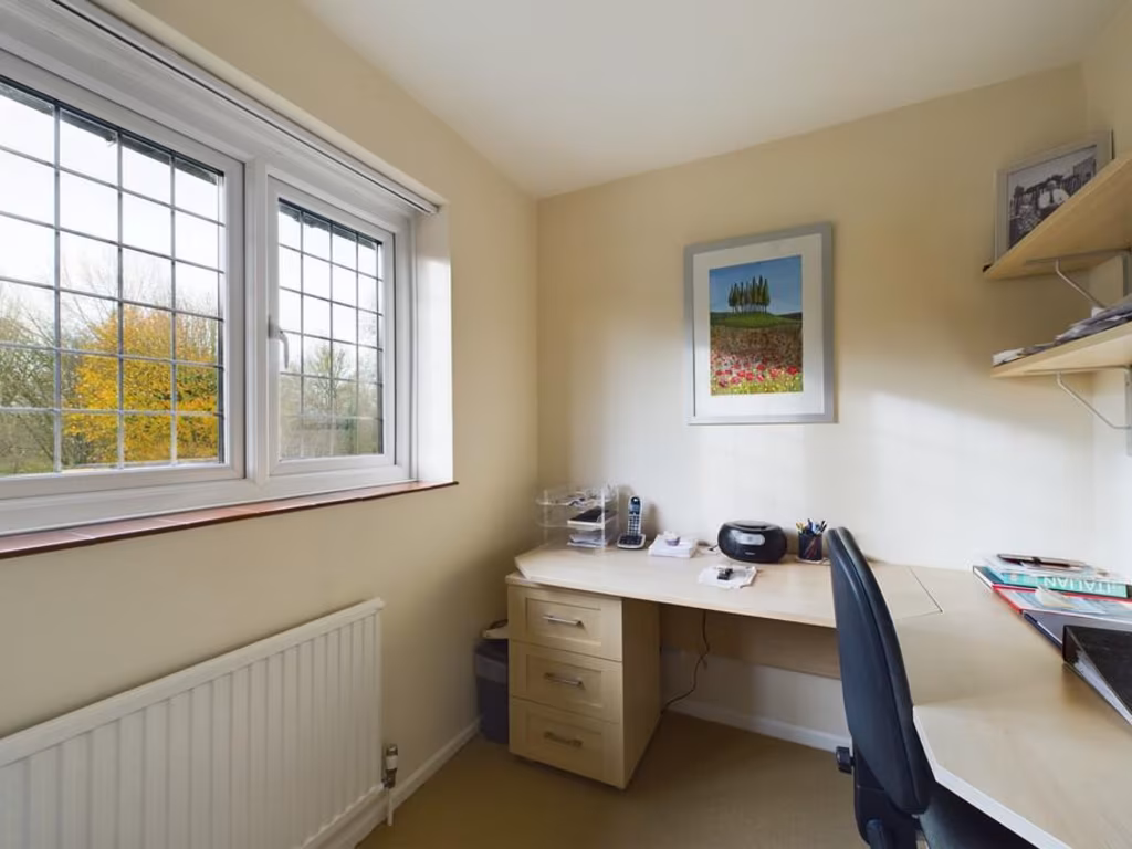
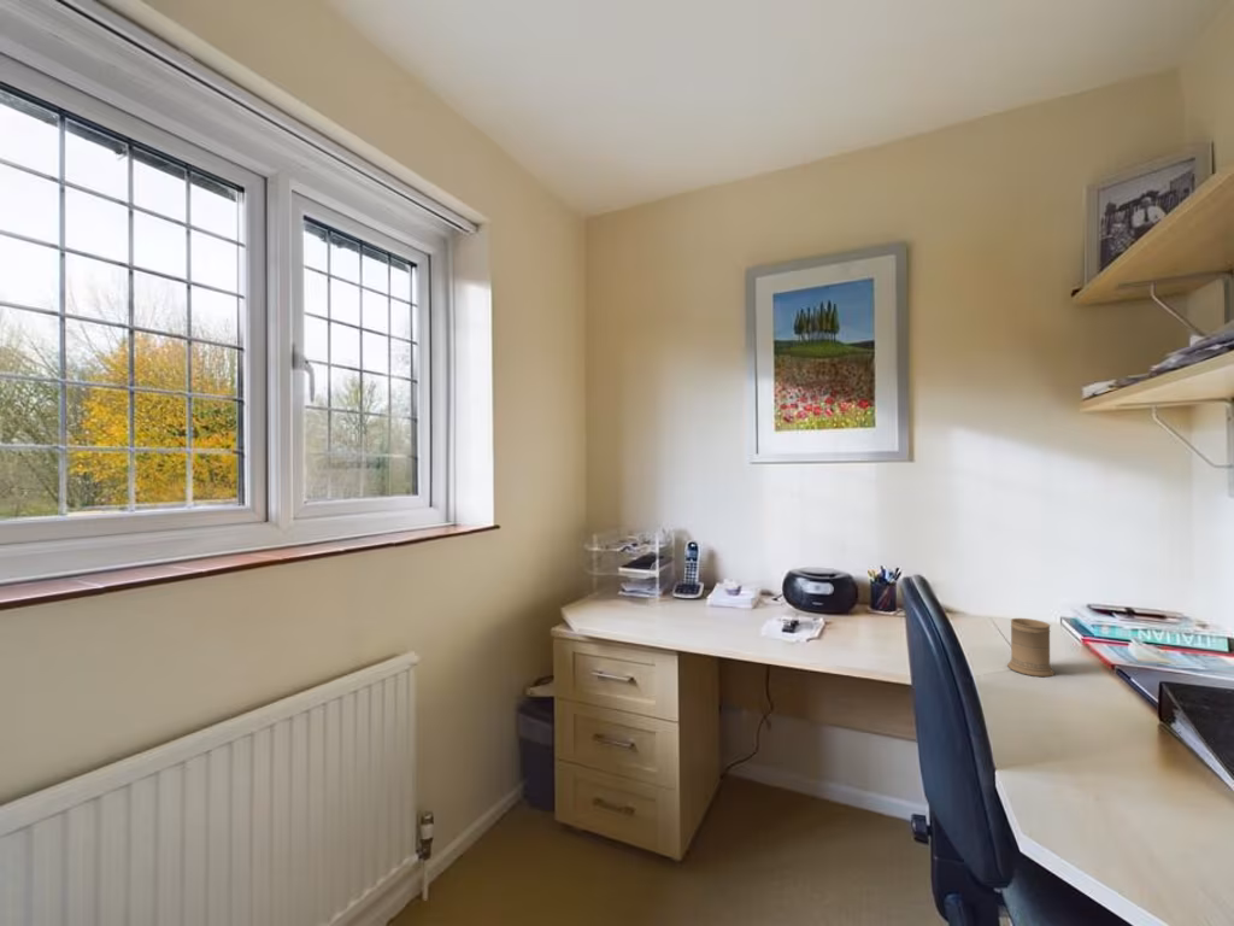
+ mug (1029, 644)
